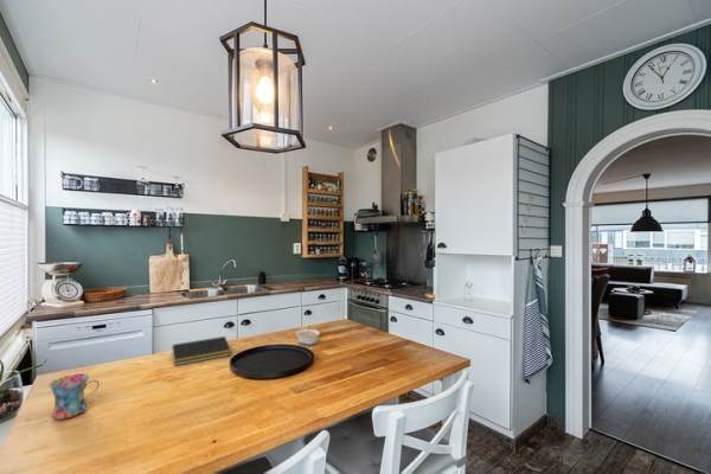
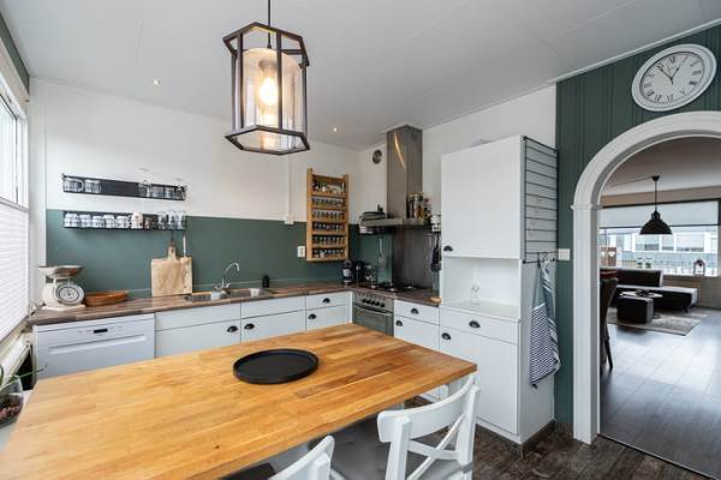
- mug (75, 396)
- legume (307, 335)
- notepad (201, 350)
